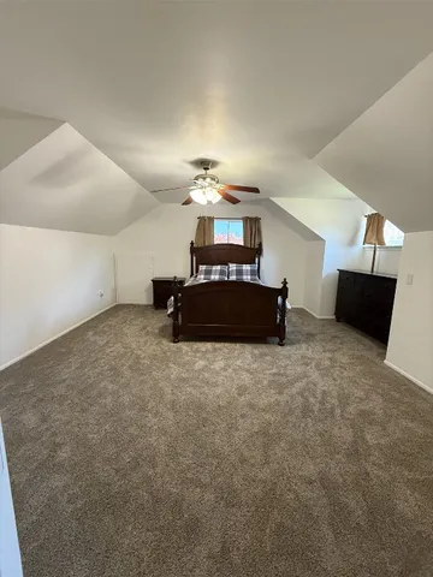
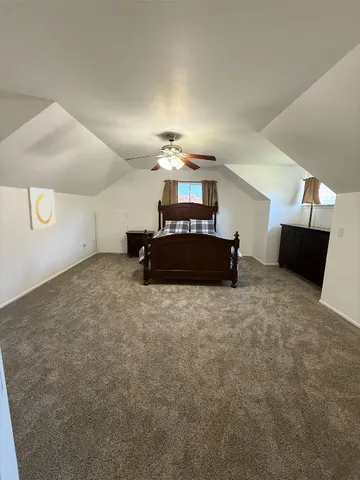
+ wall art (42, 208)
